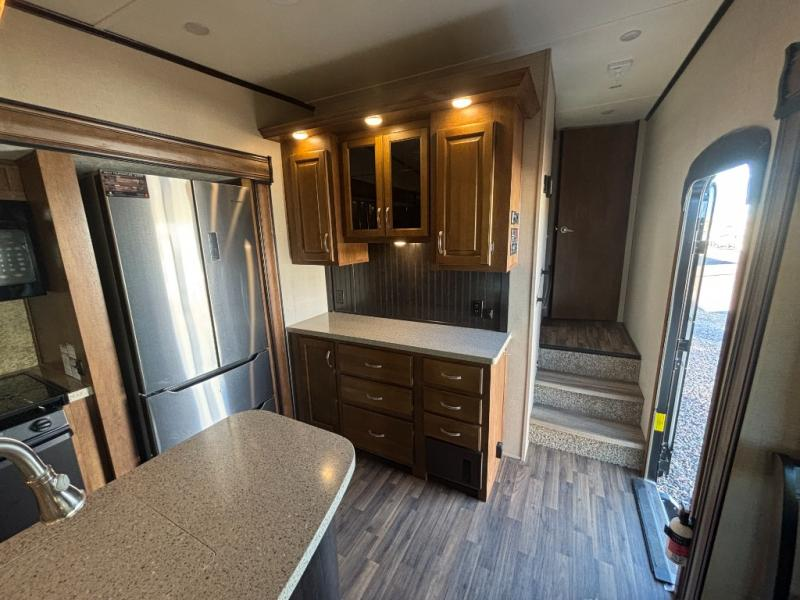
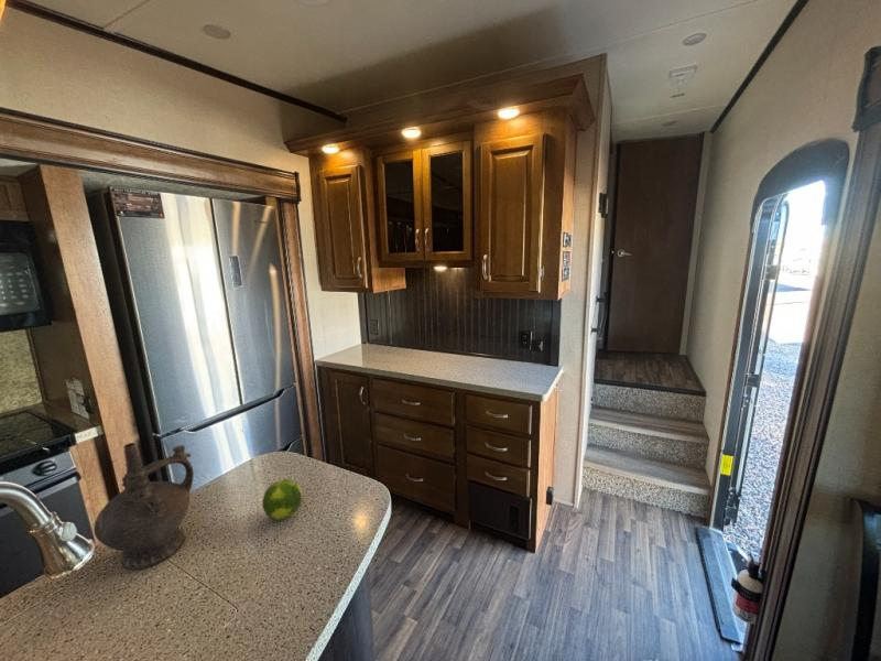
+ fruit (282, 499)
+ ceremonial vessel (148, 496)
